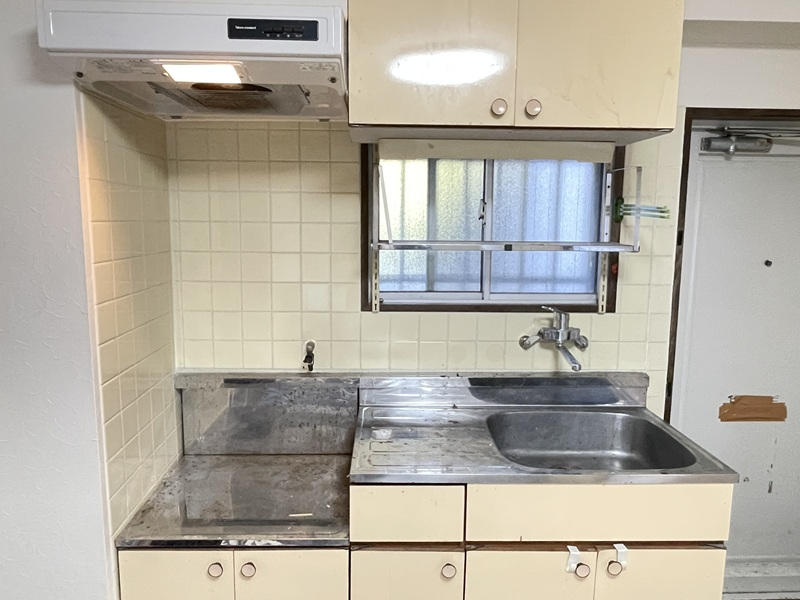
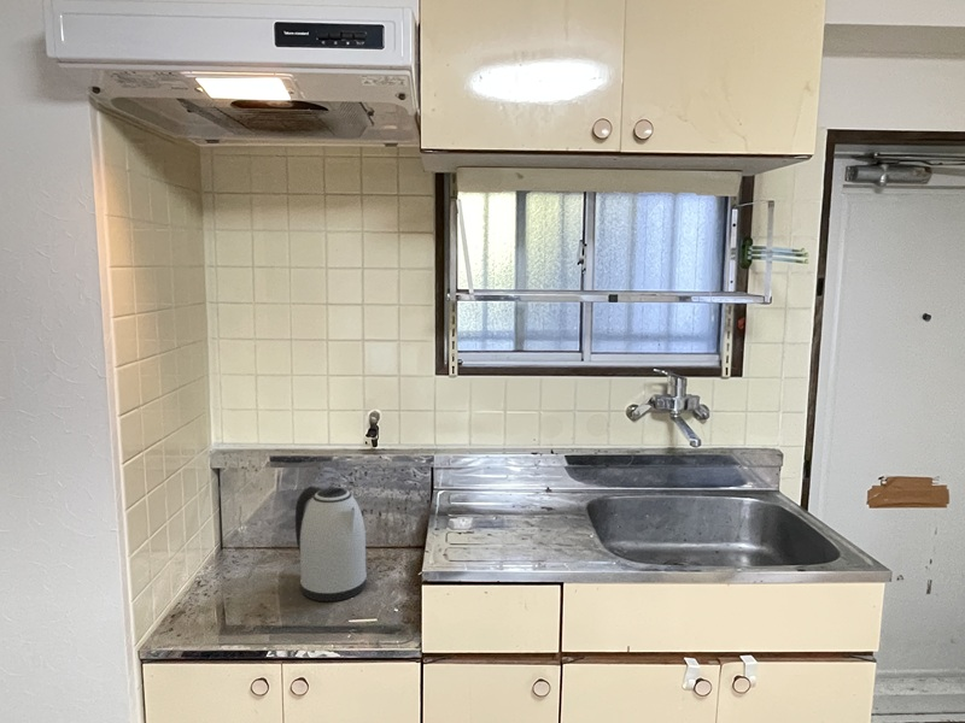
+ kettle (324, 534)
